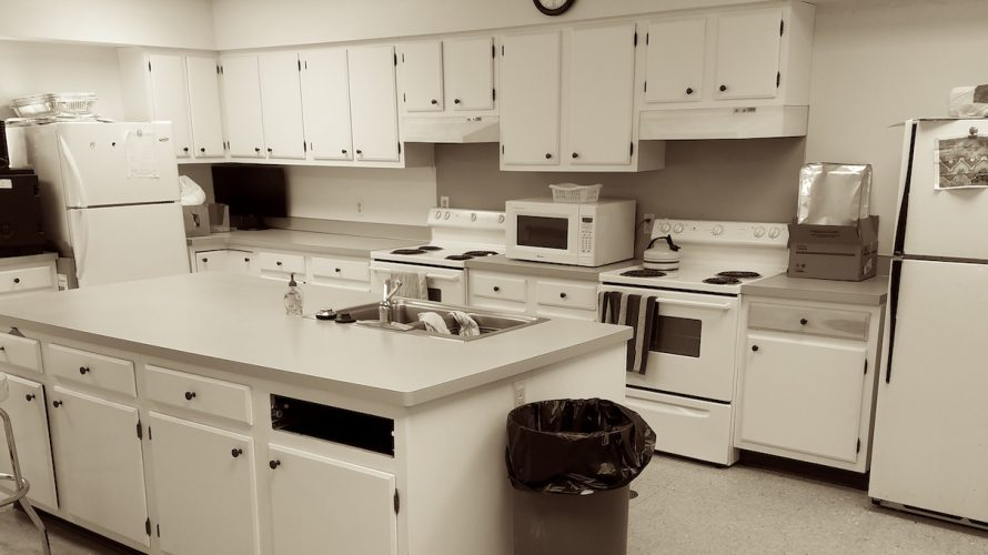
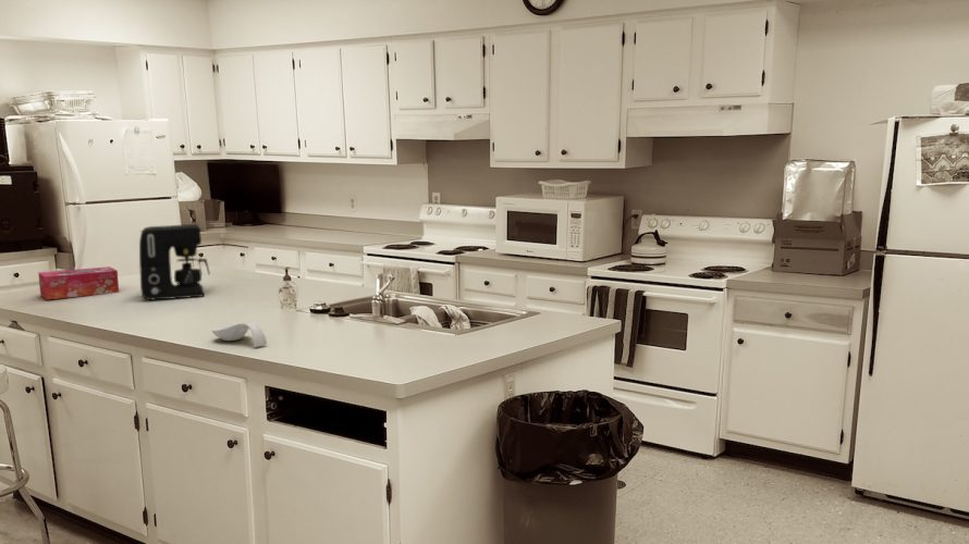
+ spoon rest (240, 330)
+ tissue box (78, 282)
+ coffee maker (176, 260)
